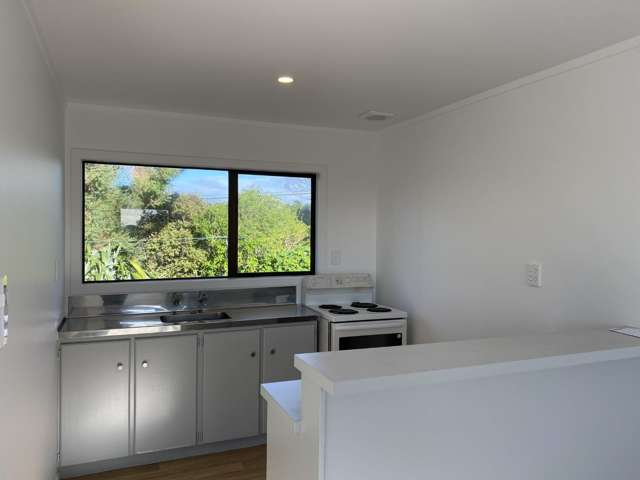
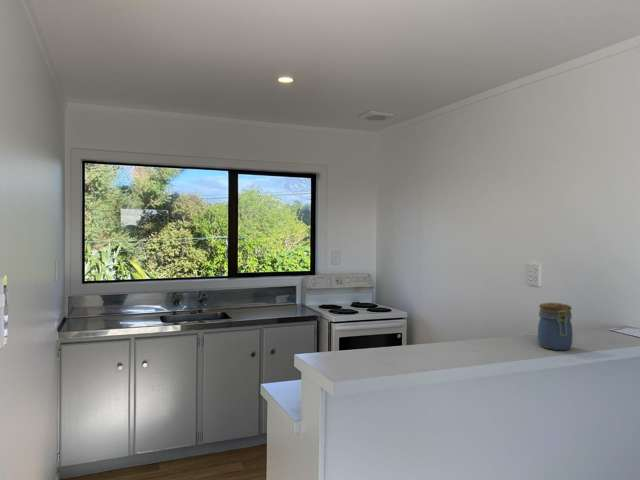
+ jar (555, 325)
